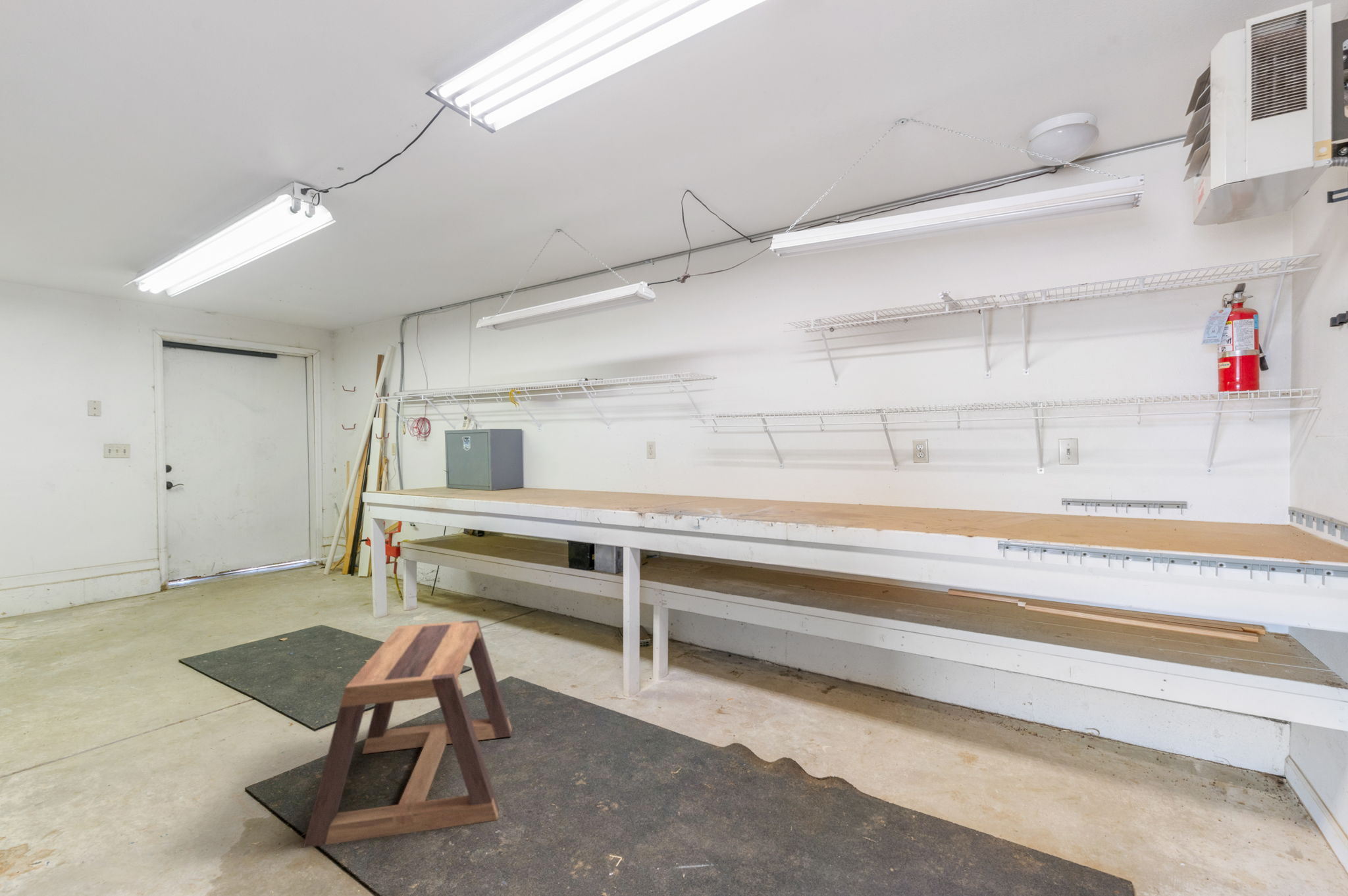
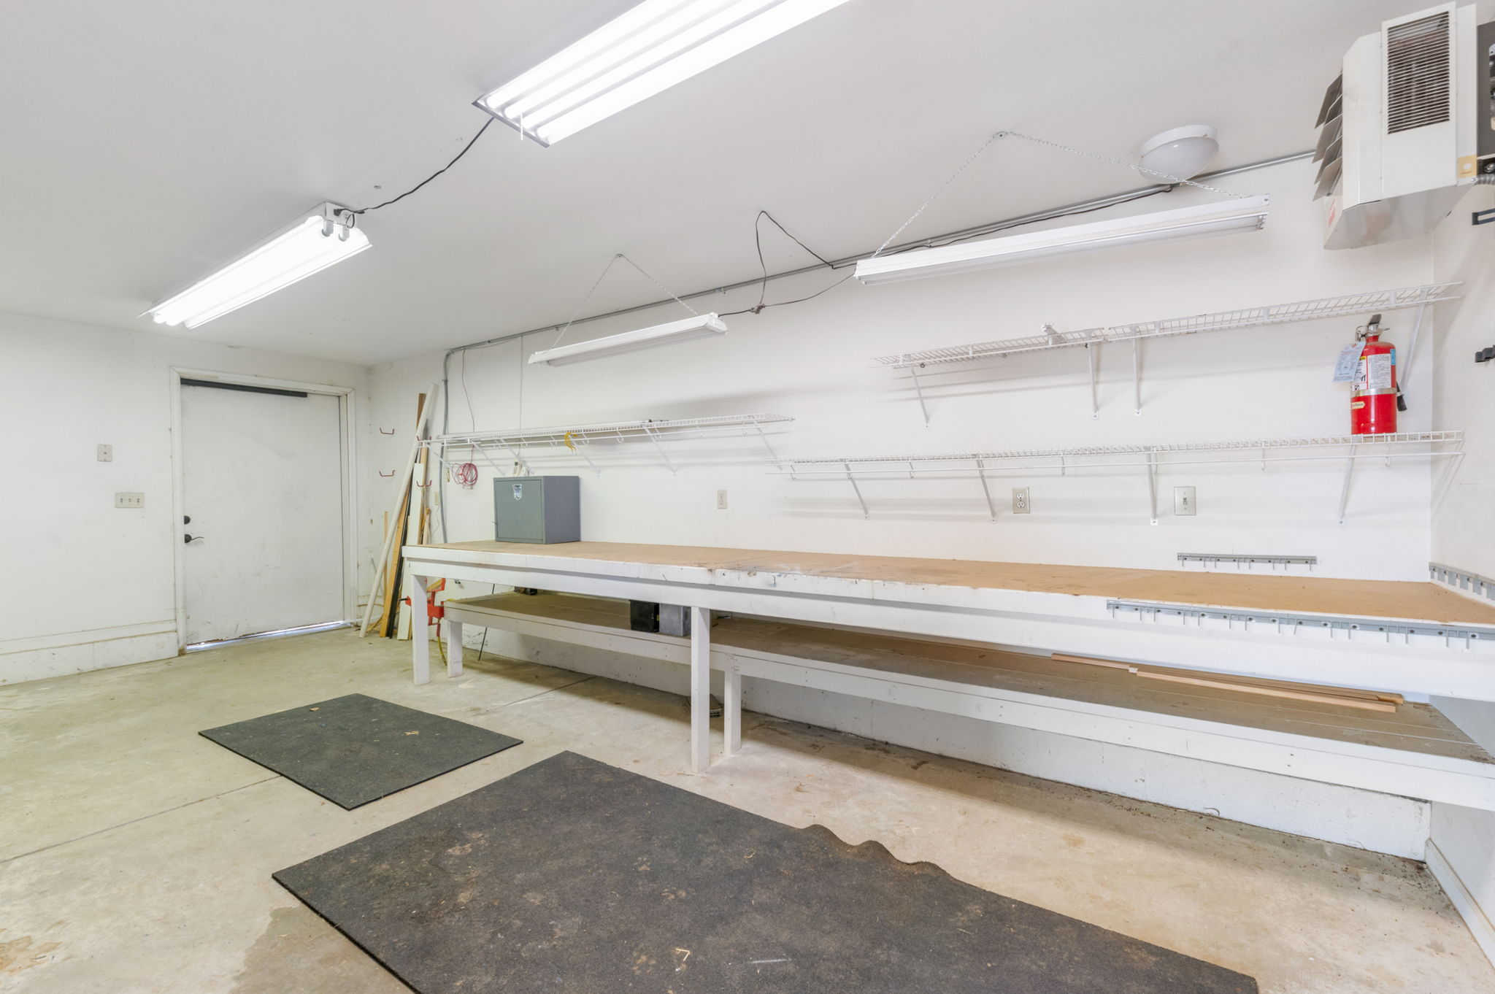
- stool (425, 725)
